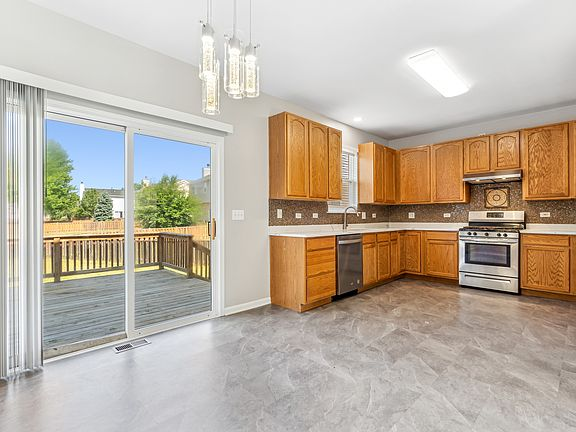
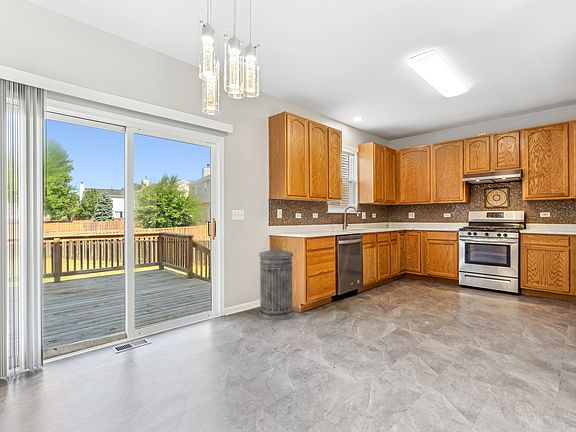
+ trash can (276, 280)
